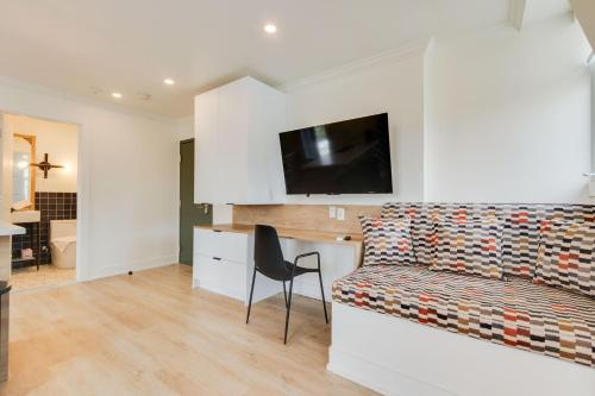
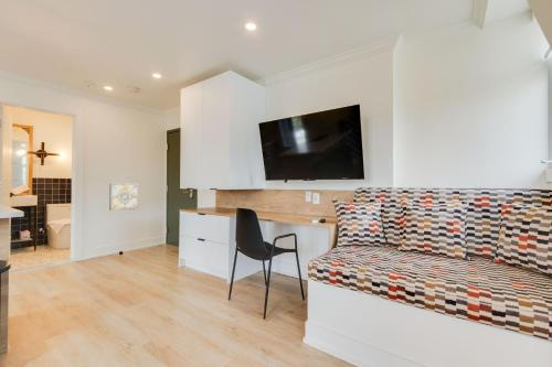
+ wall art (124, 196)
